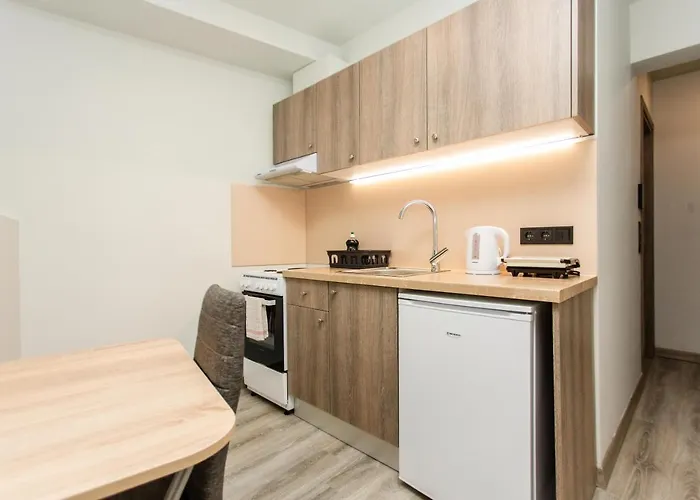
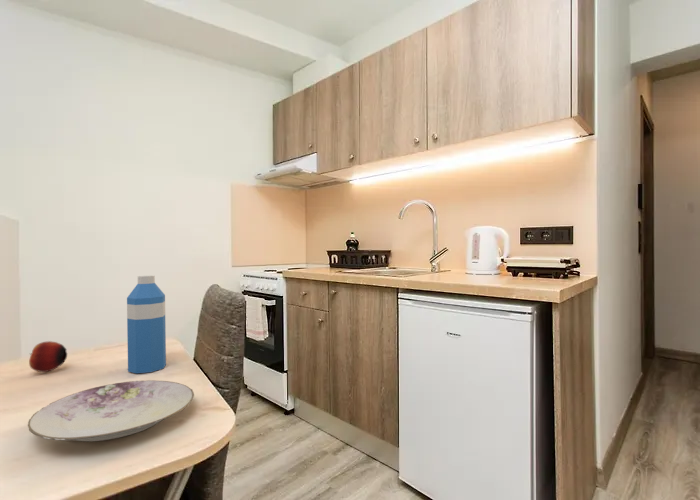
+ plate (118, 411)
+ water bottle (146, 322)
+ apple (48, 356)
